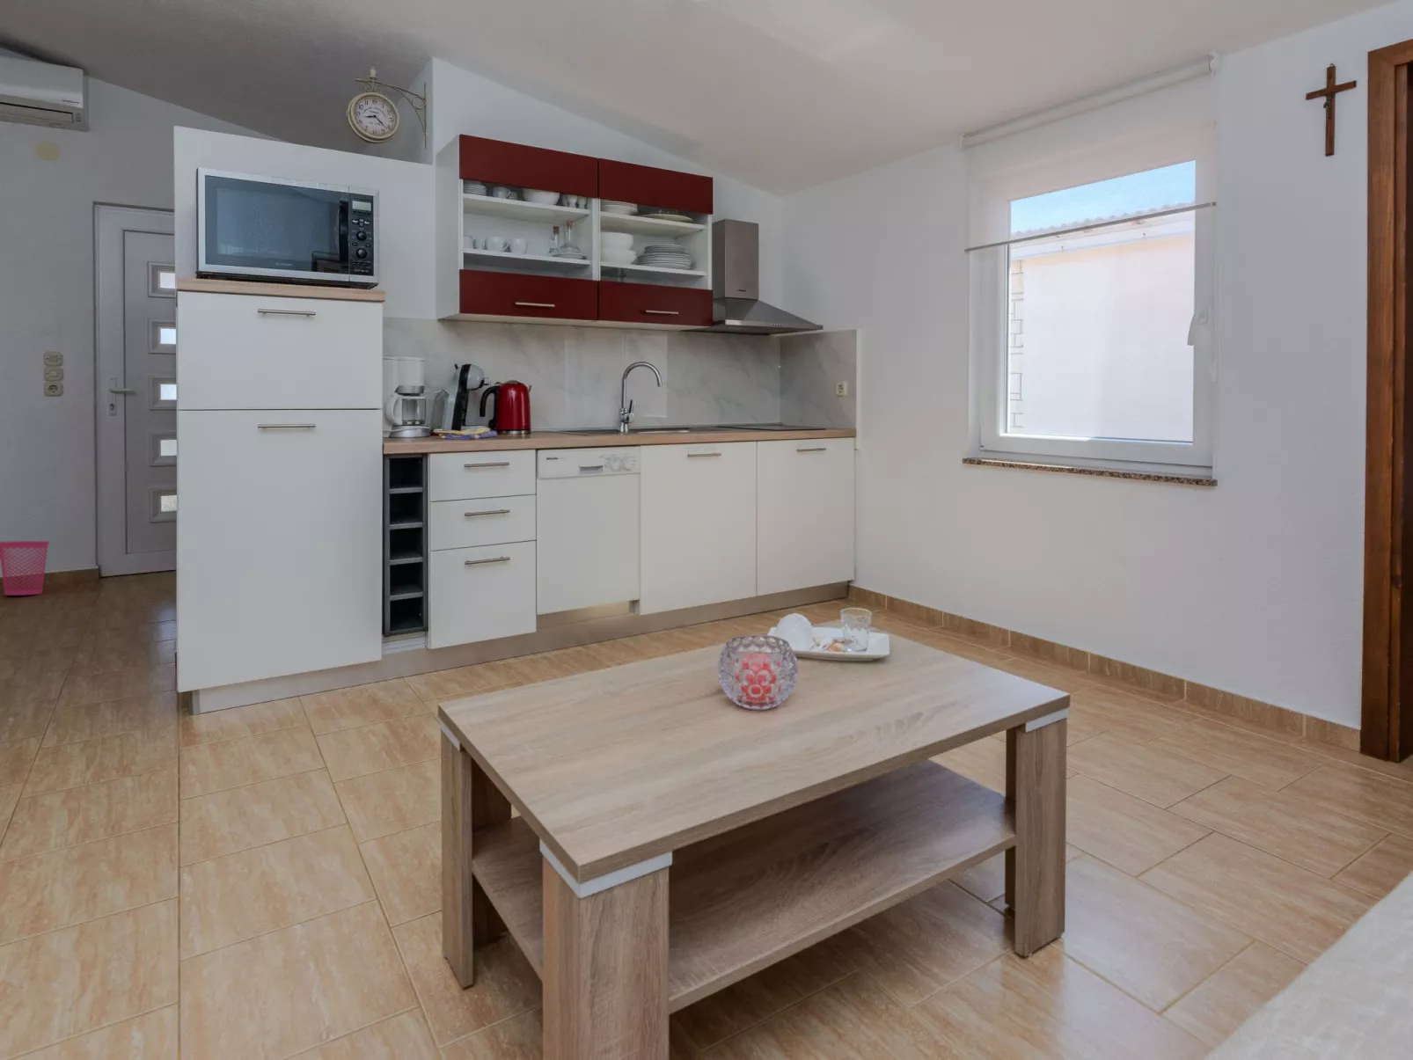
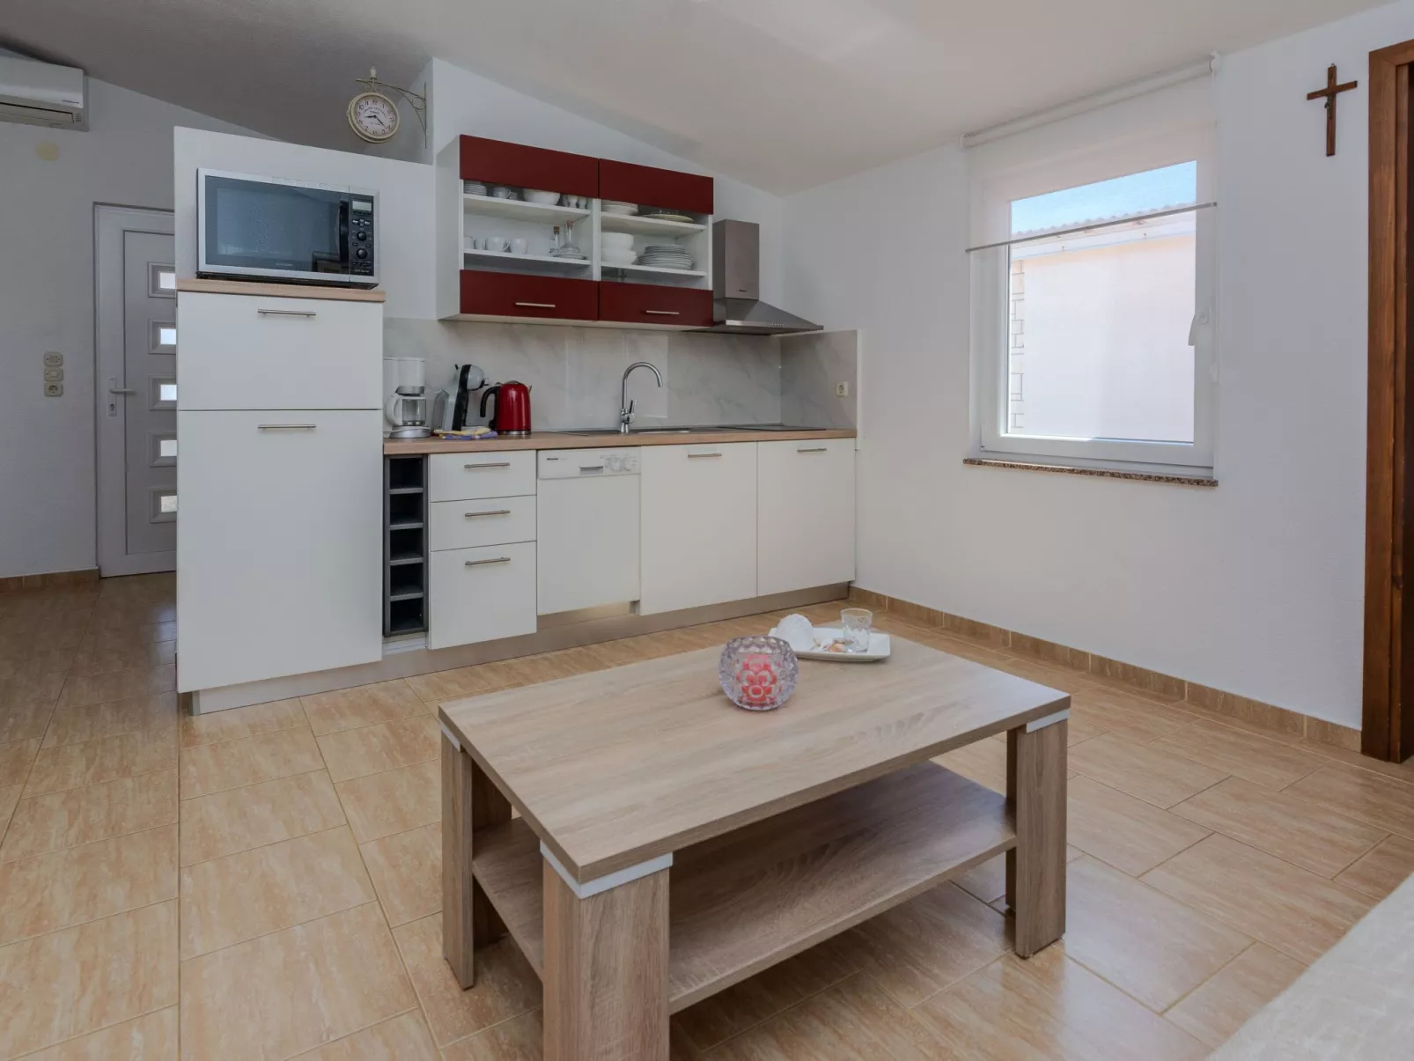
- waste basket (23, 568)
